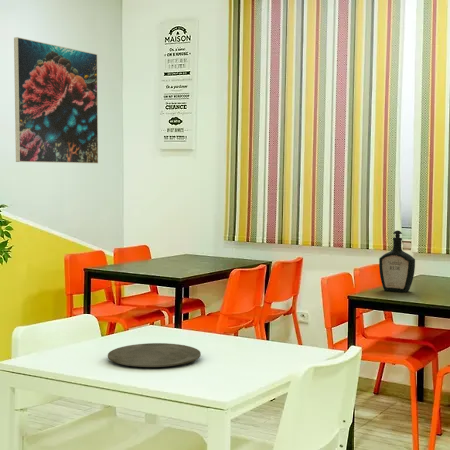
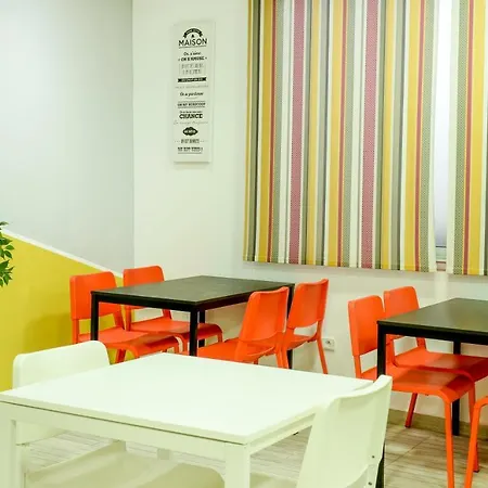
- bottle (397, 260)
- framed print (58, 104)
- plate (154, 356)
